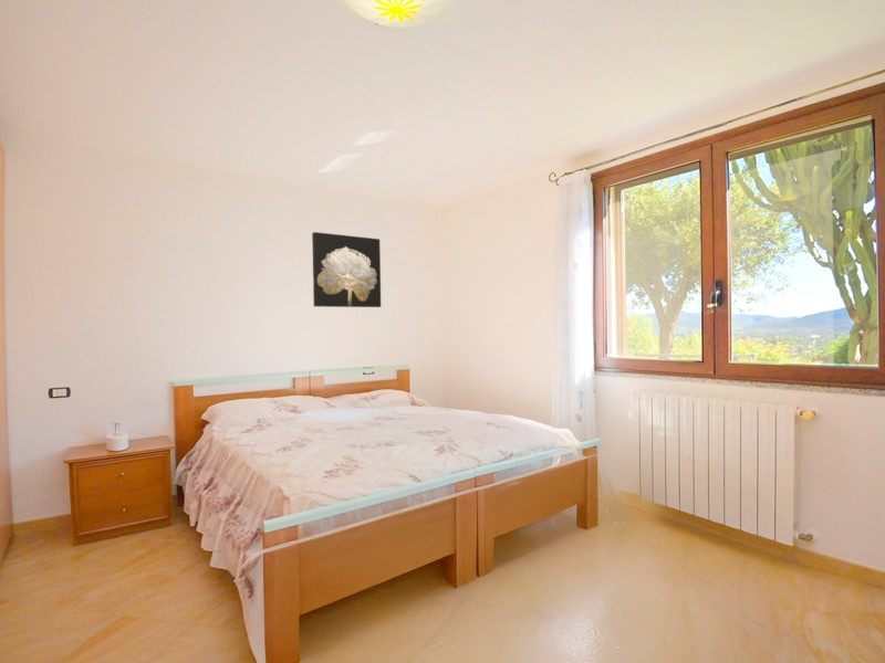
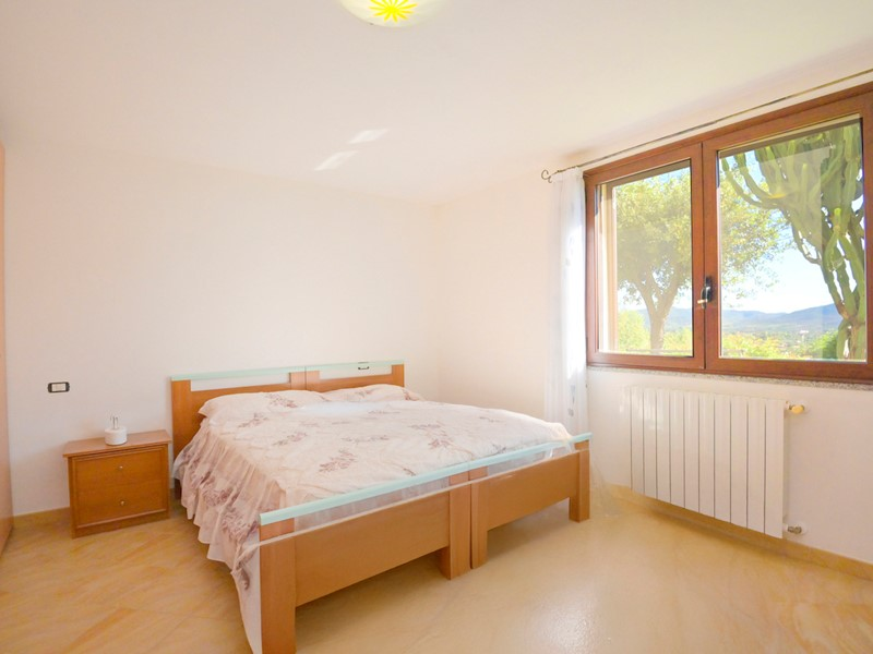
- wall art (347, 271)
